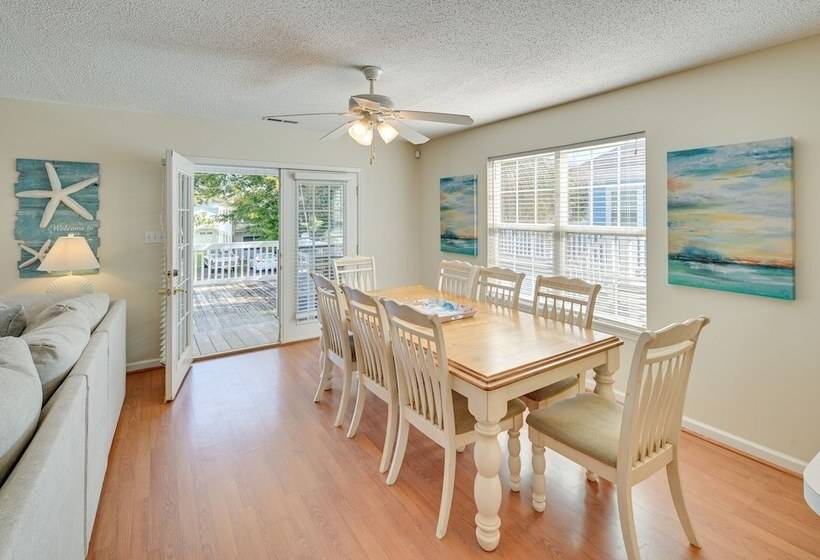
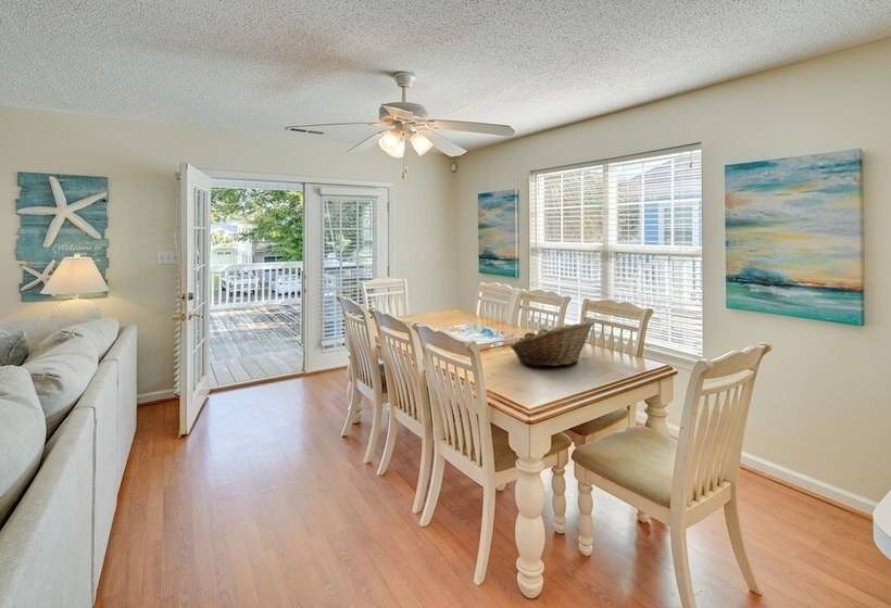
+ fruit basket (552, 341)
